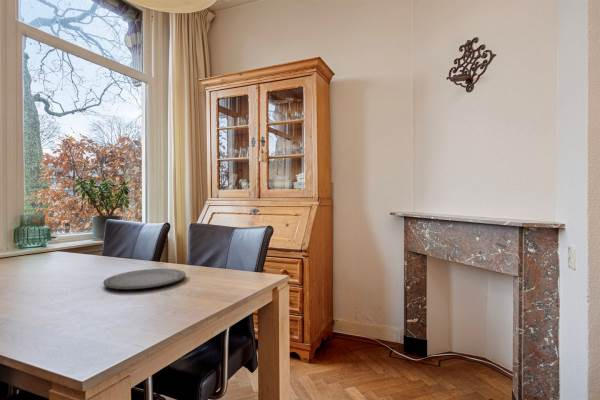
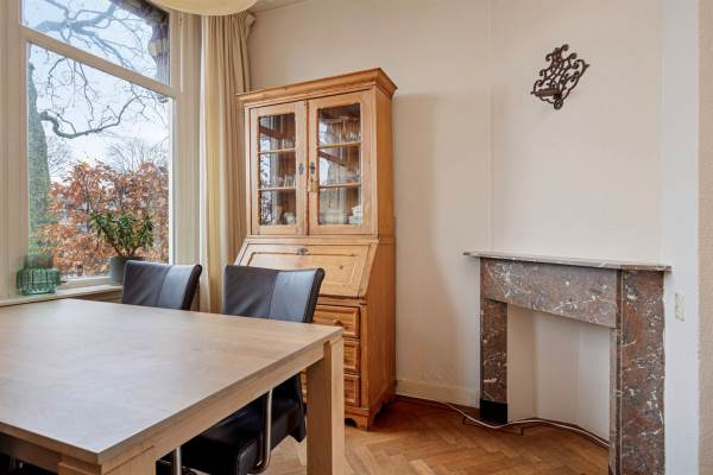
- plate (146, 279)
